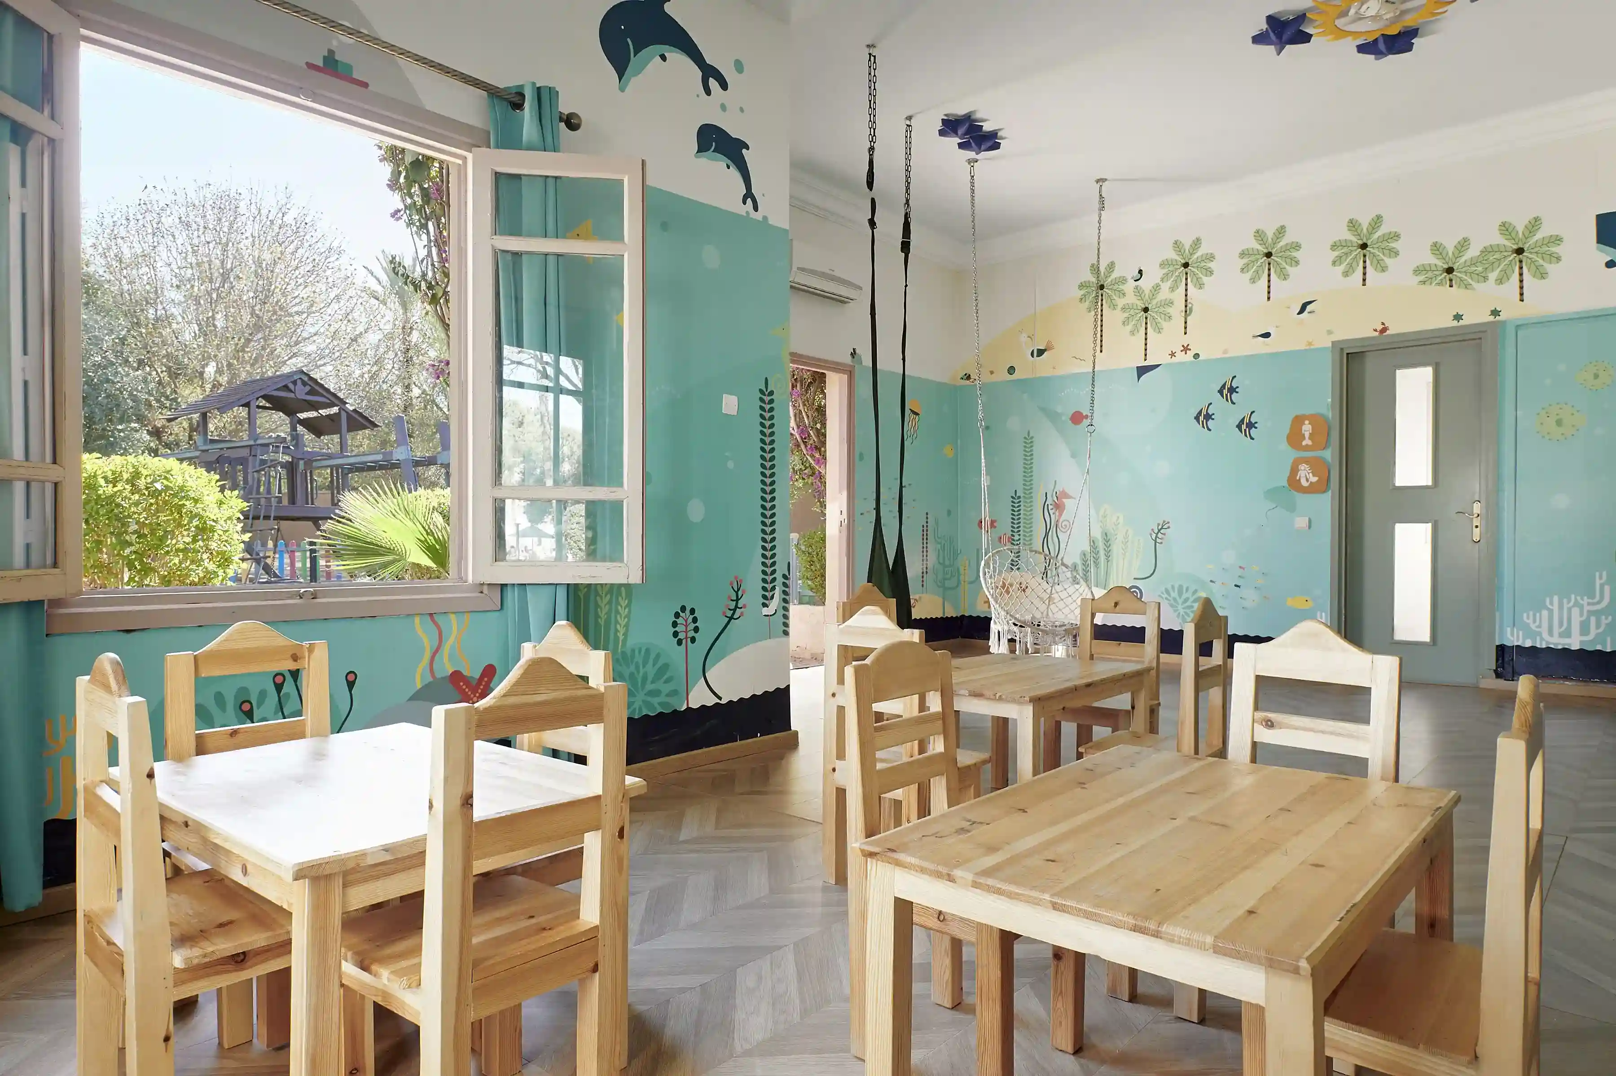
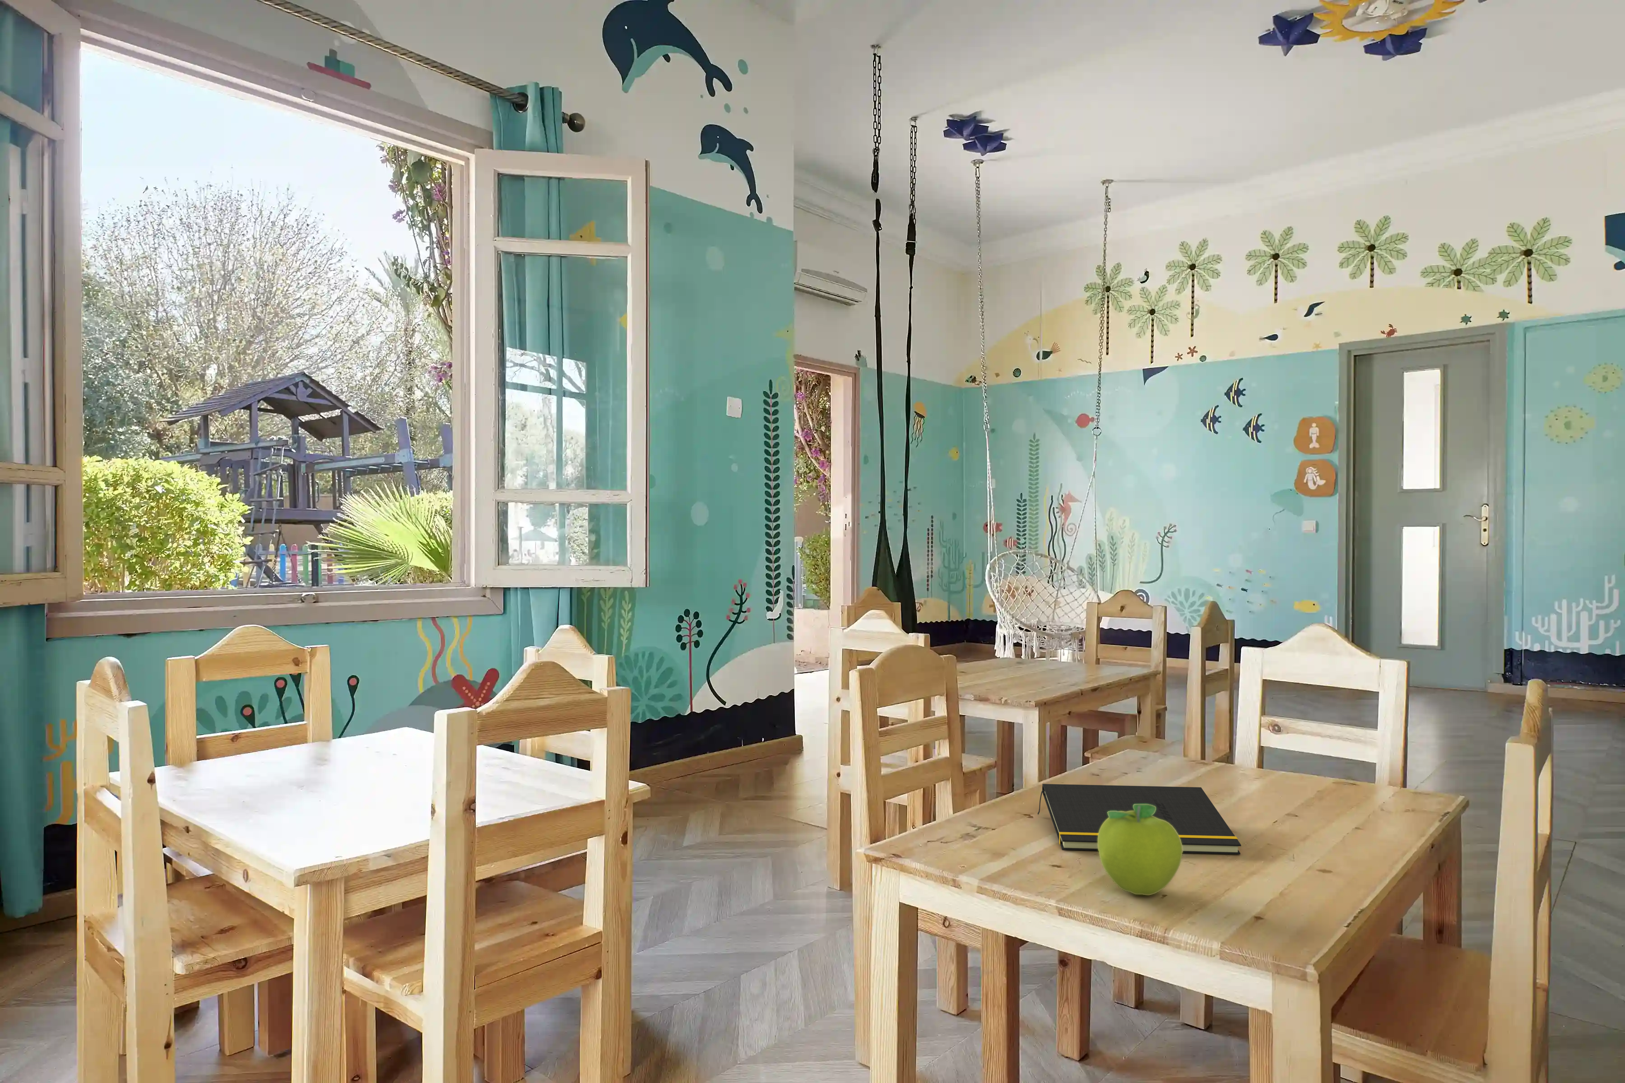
+ notepad (1134, 810)
+ fruit (1139, 849)
